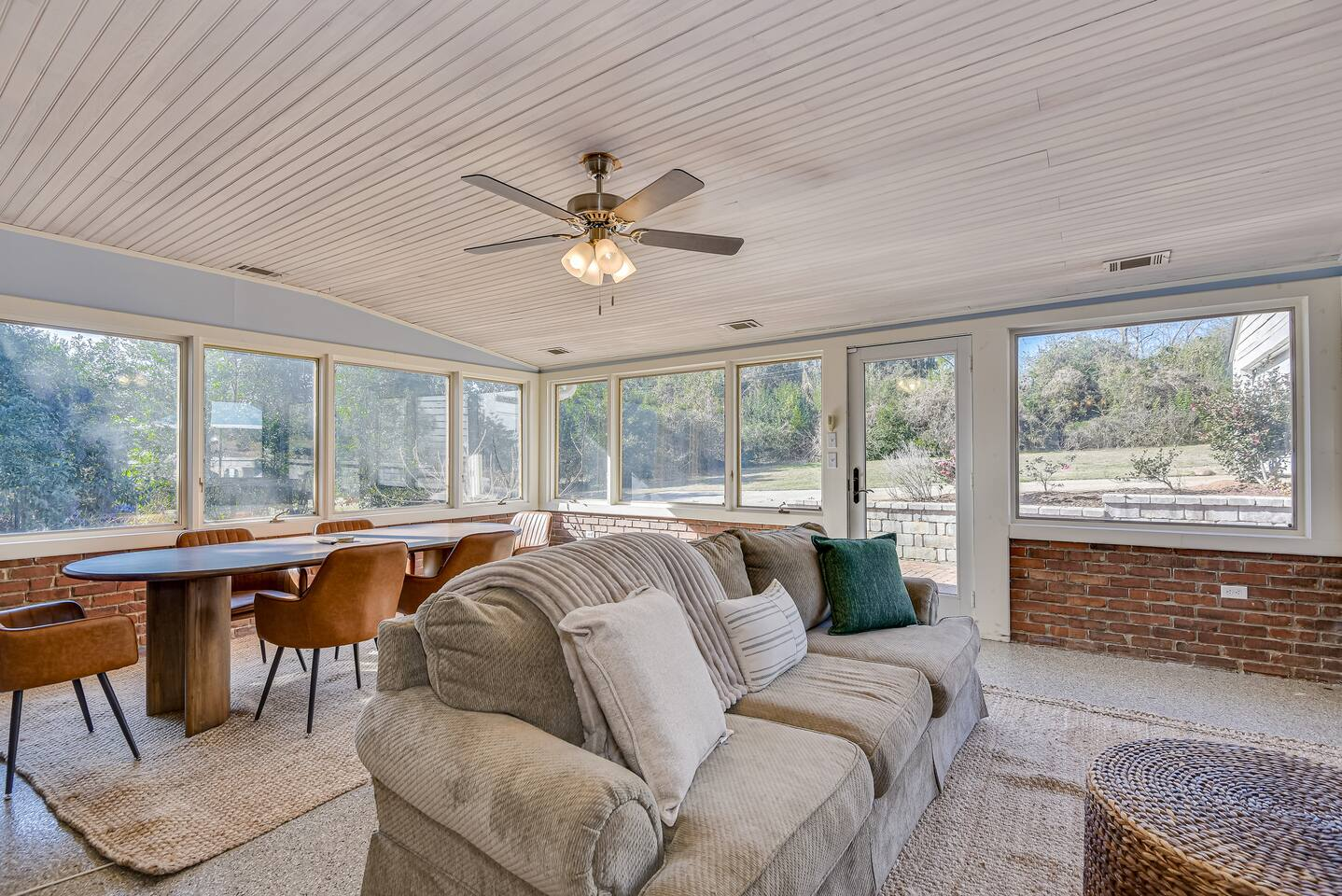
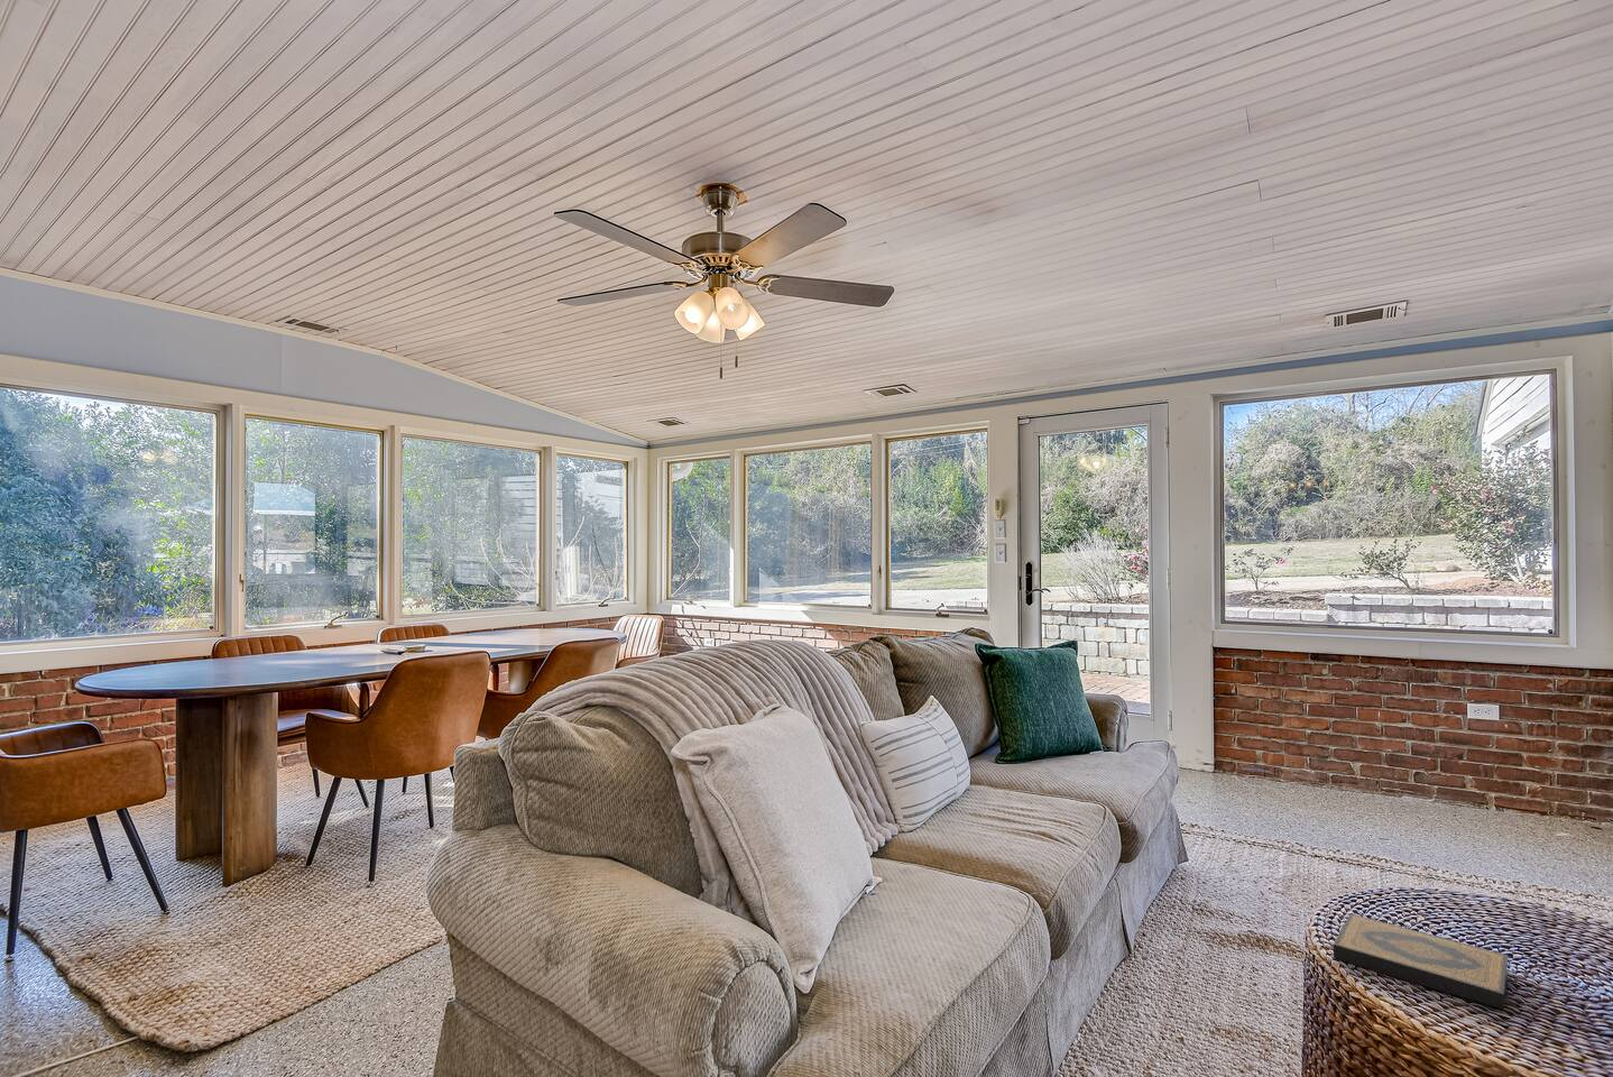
+ hardback book (1419, 957)
